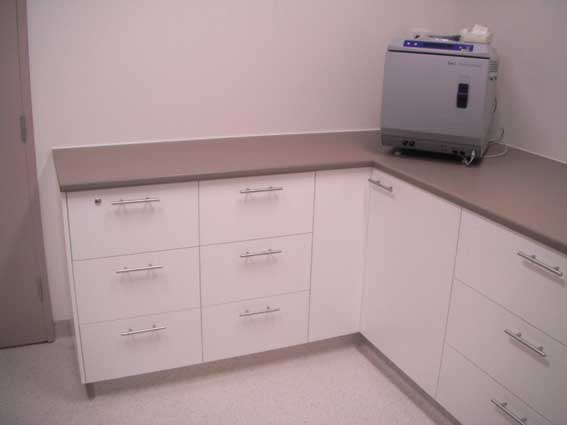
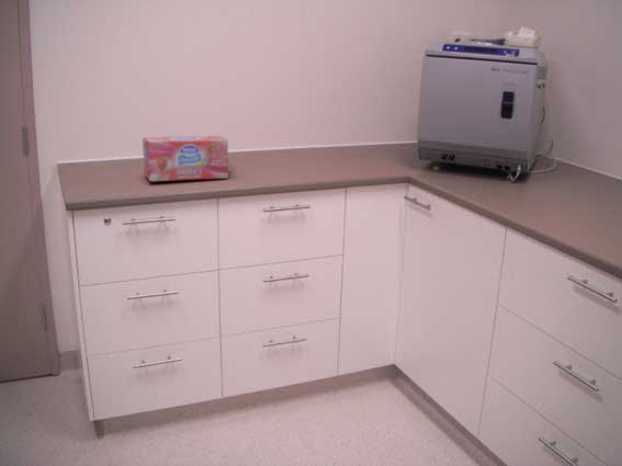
+ box (185, 157)
